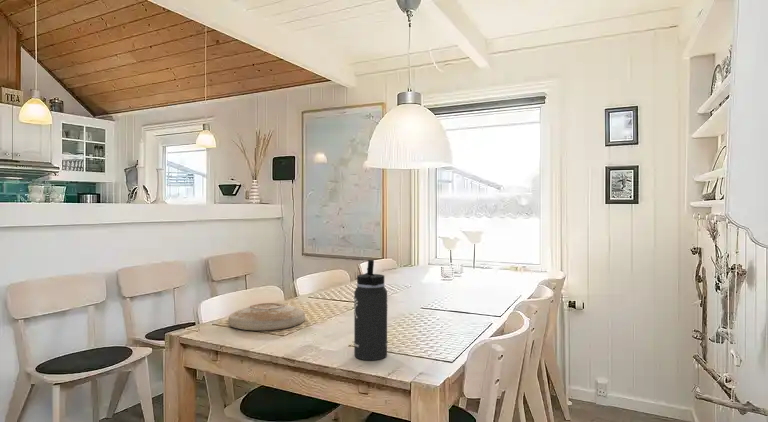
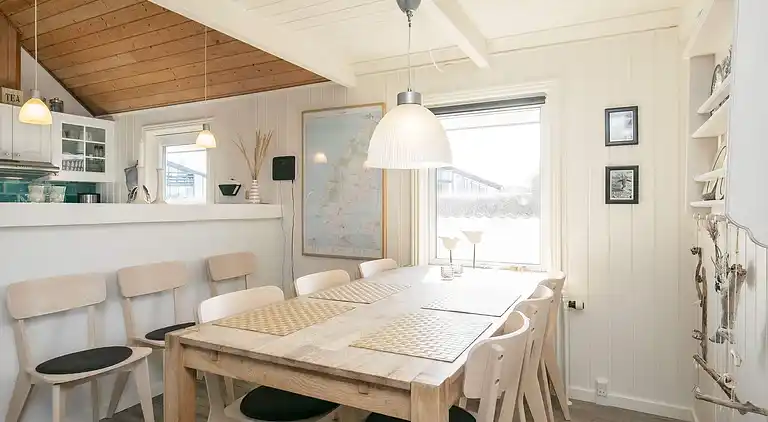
- plate (267, 313)
- thermos bottle (371, 308)
